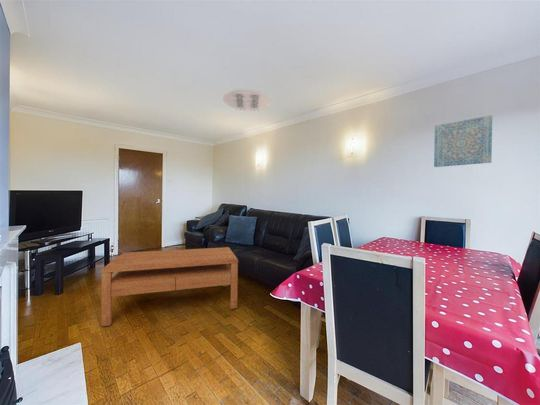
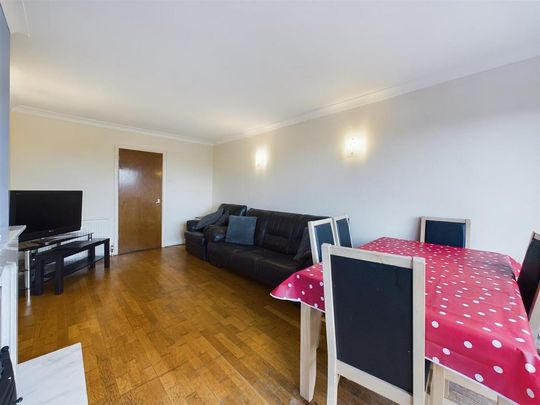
- coffee table (177, 279)
- wall art (461, 143)
- ceiling light (247, 103)
